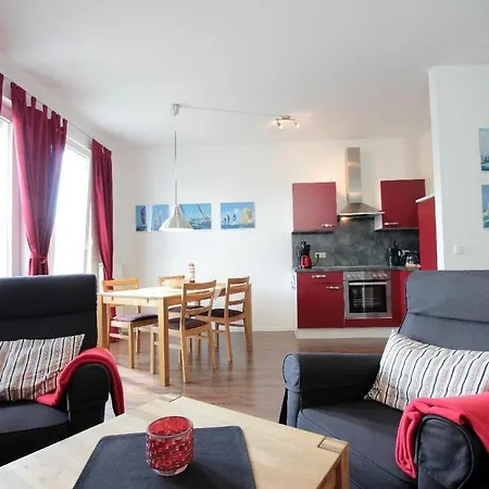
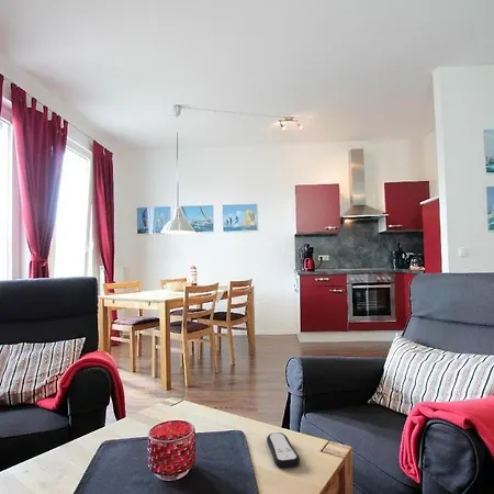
+ remote control (281, 448)
